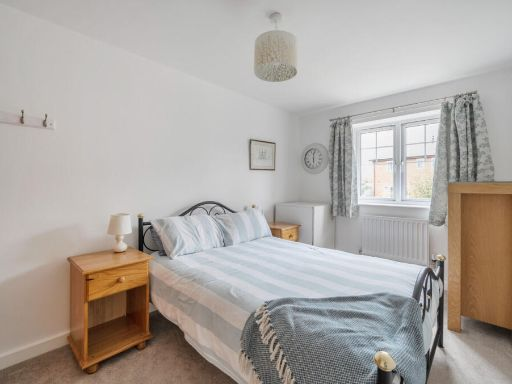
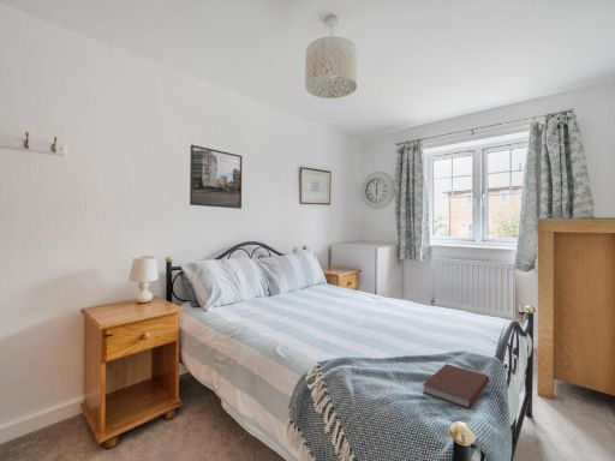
+ book (456, 383)
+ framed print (217, 178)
